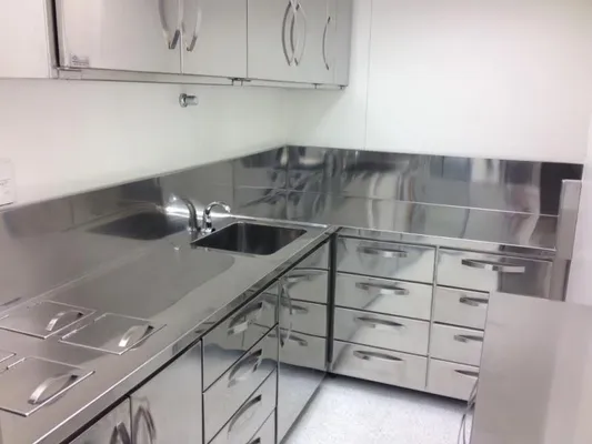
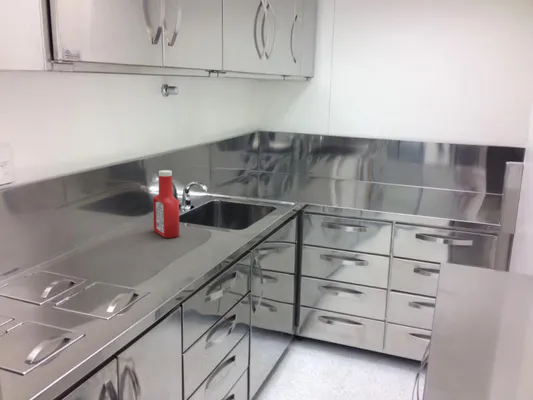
+ soap bottle (165, 202)
